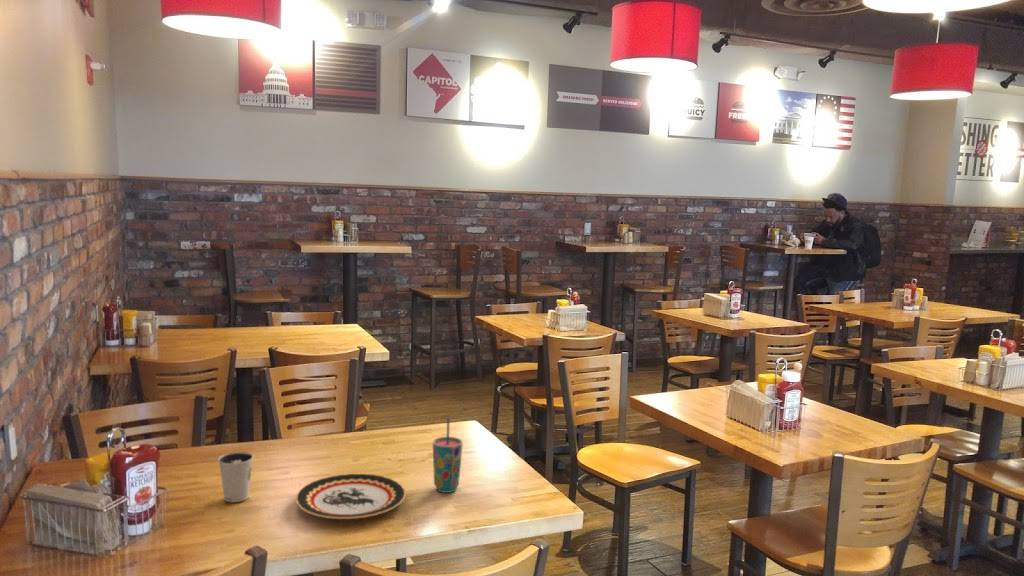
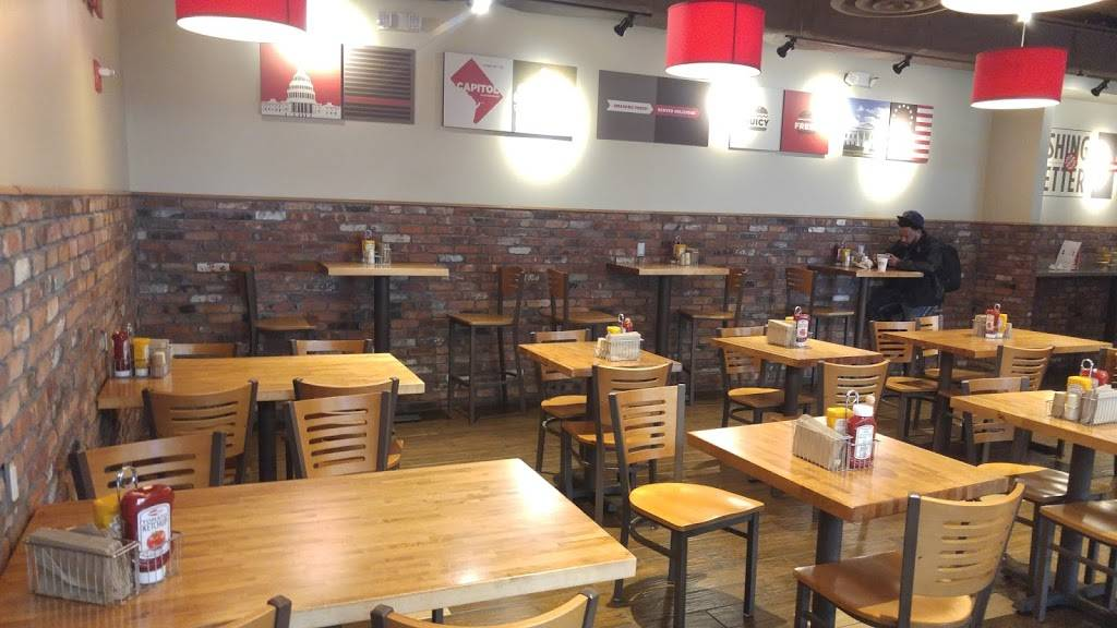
- cup (447, 453)
- dixie cup (236, 478)
- plate (351, 498)
